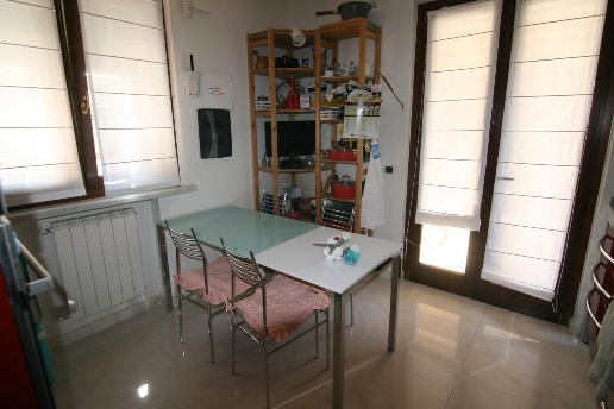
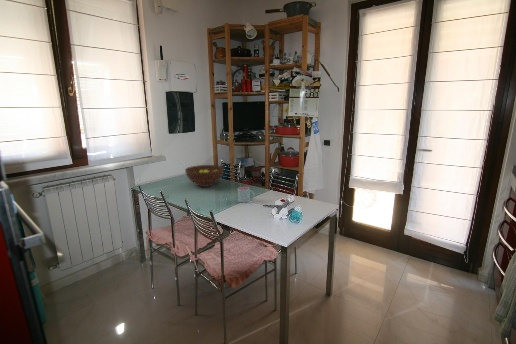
+ fruit bowl (205, 176)
+ mug (246, 194)
